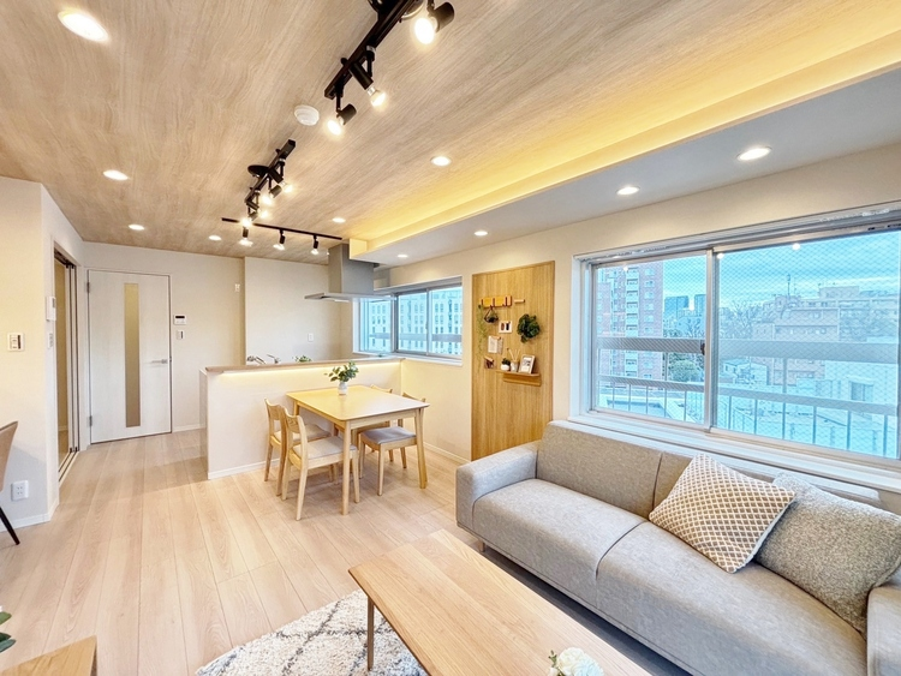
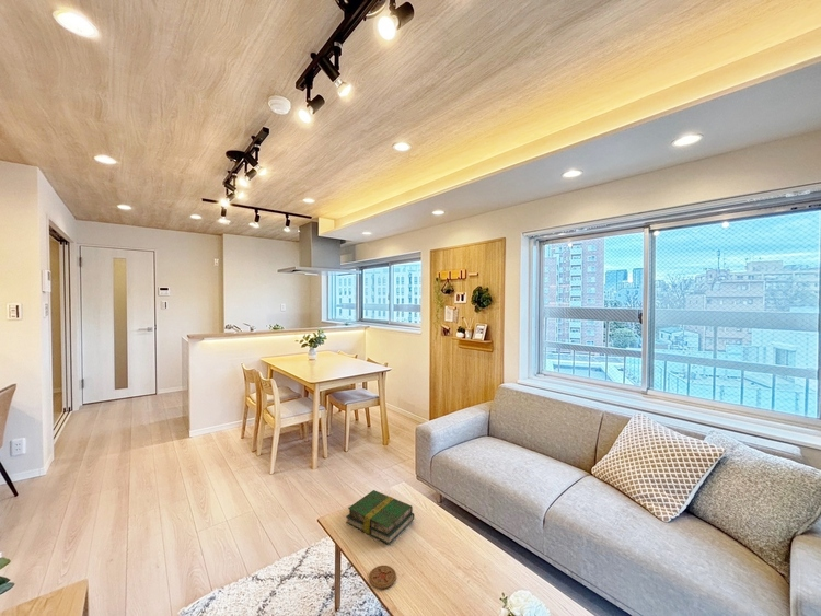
+ book (380, 513)
+ coaster (382, 576)
